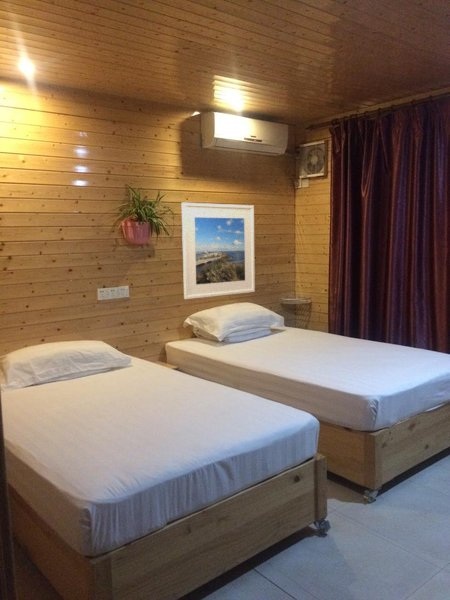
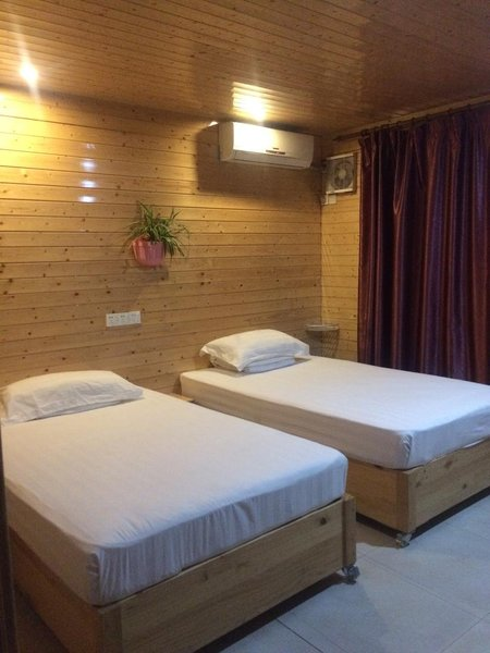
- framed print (220, 250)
